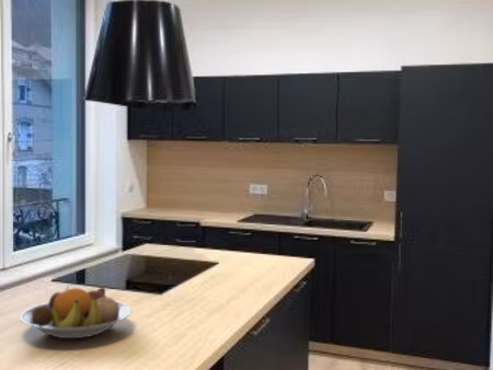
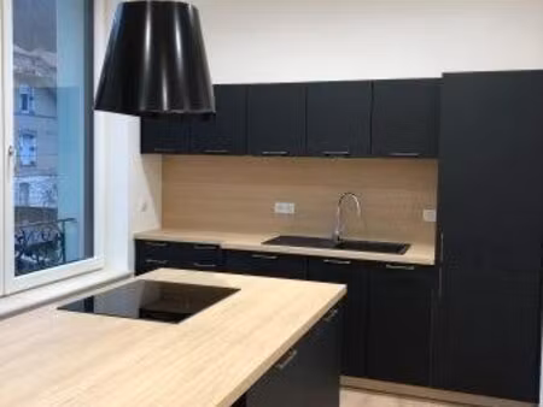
- fruit bowl (77, 308)
